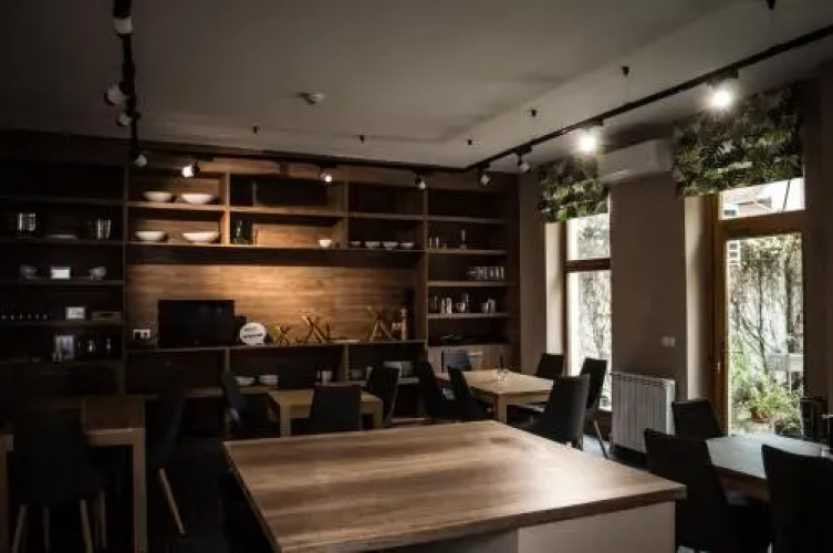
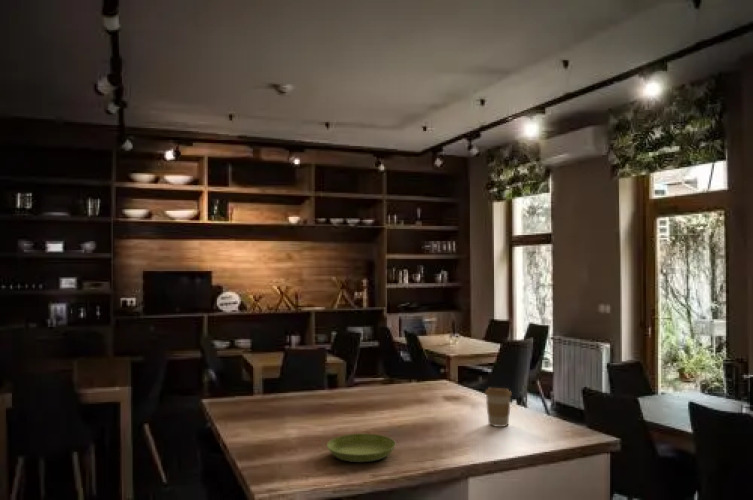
+ saucer (361, 448)
+ coffee cup (498, 405)
